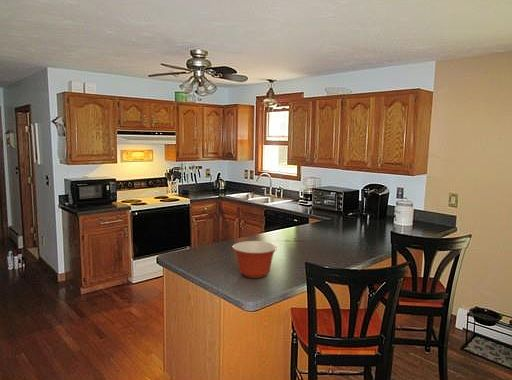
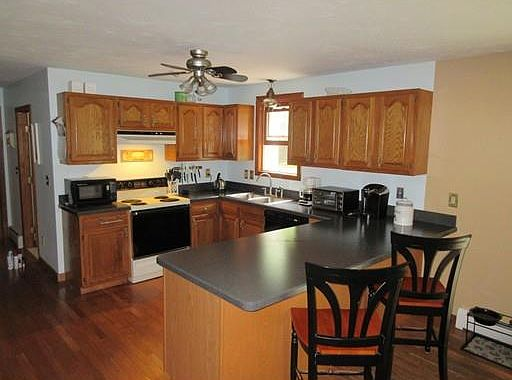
- mixing bowl (254, 260)
